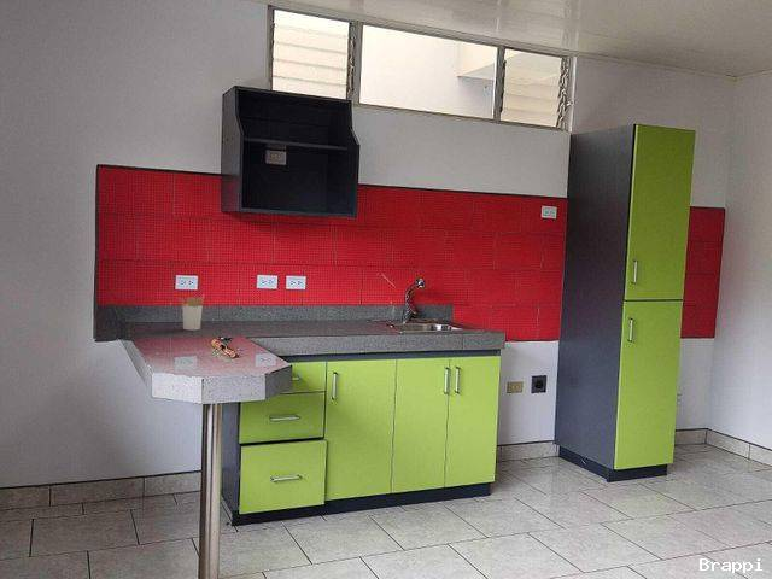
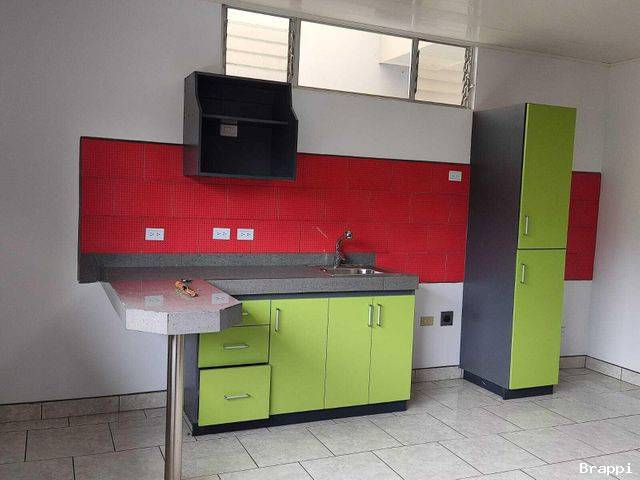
- utensil holder (192, 311)
